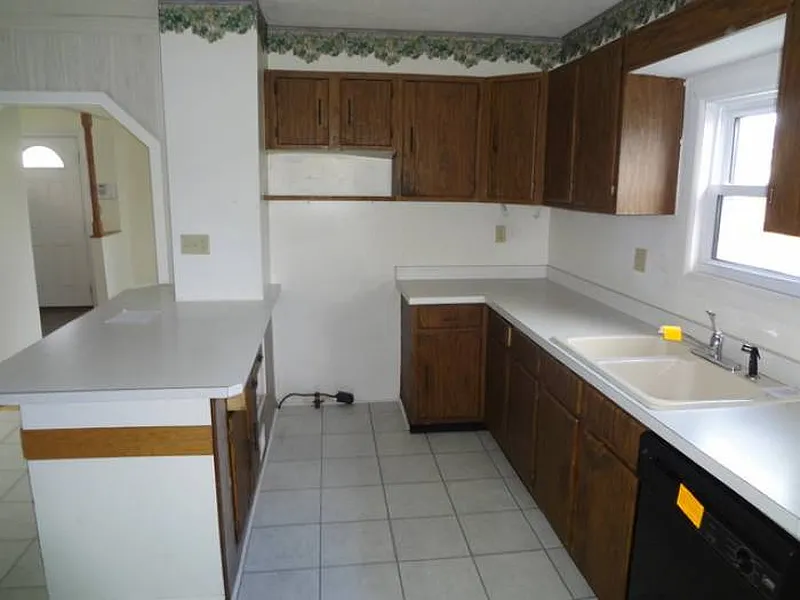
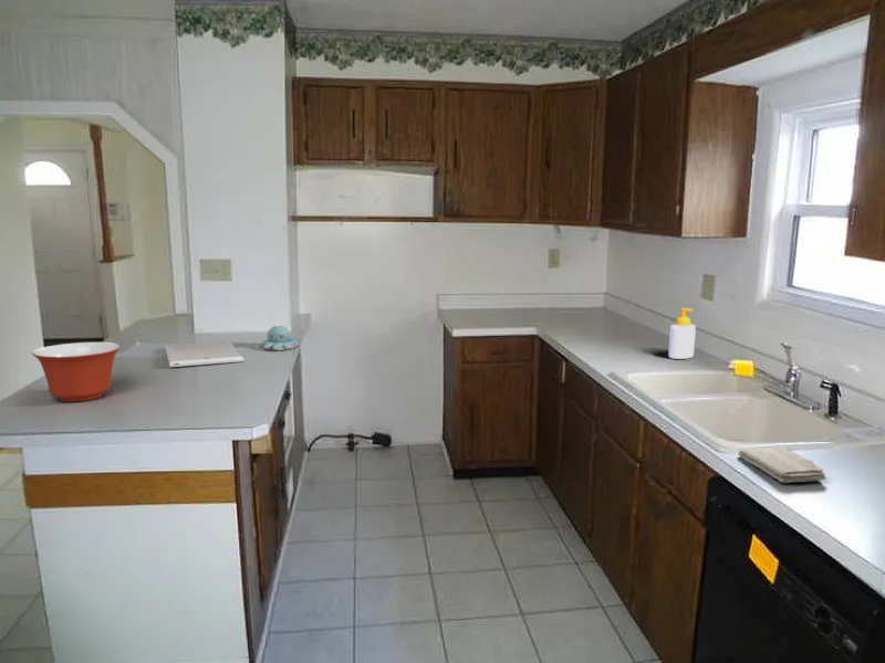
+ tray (202, 352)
+ candle (280, 336)
+ soap bottle (683, 333)
+ washcloth (781, 462)
+ mixing bowl (79, 372)
